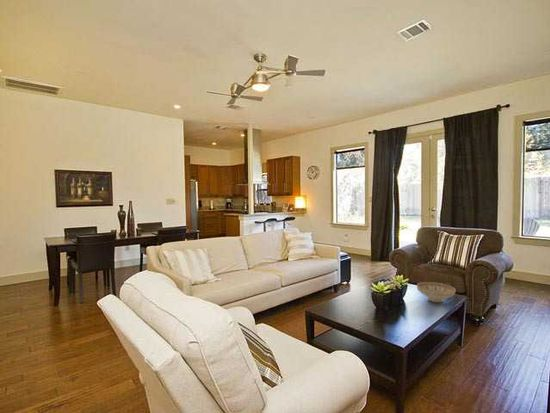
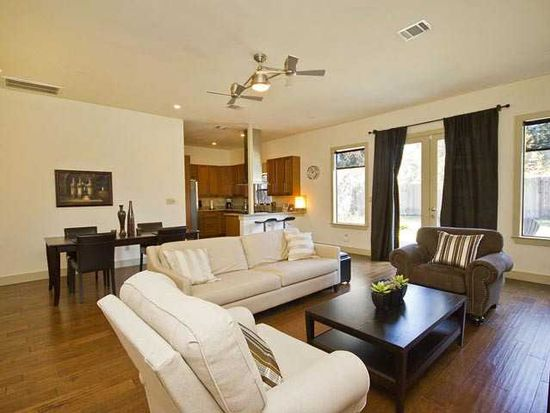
- decorative bowl (435, 293)
